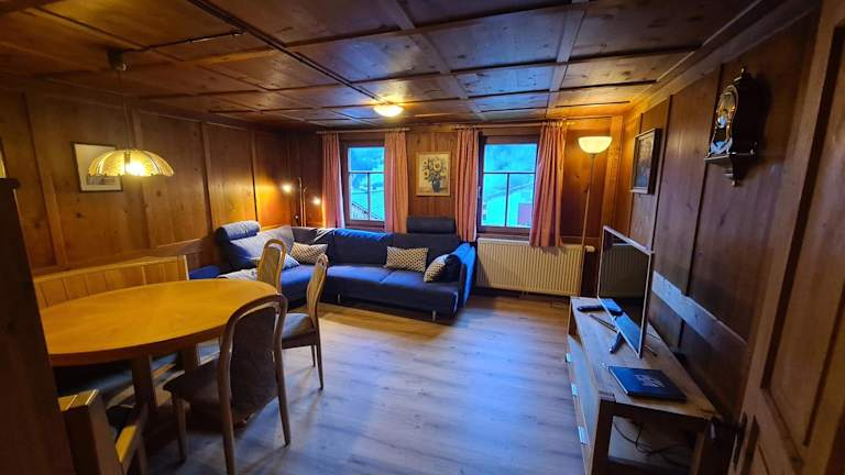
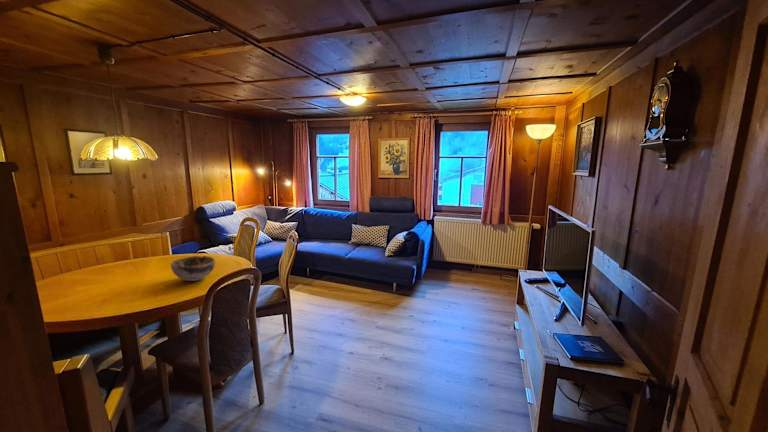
+ decorative bowl (194, 269)
